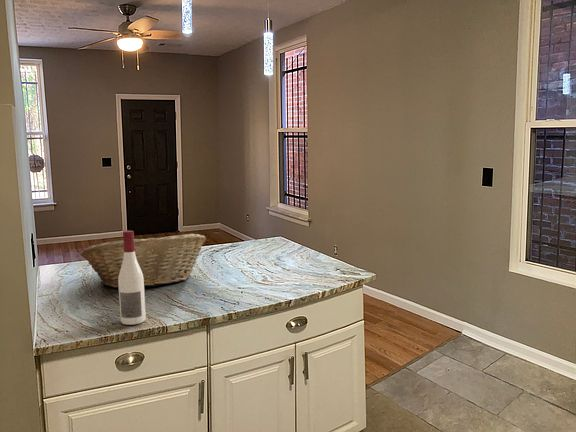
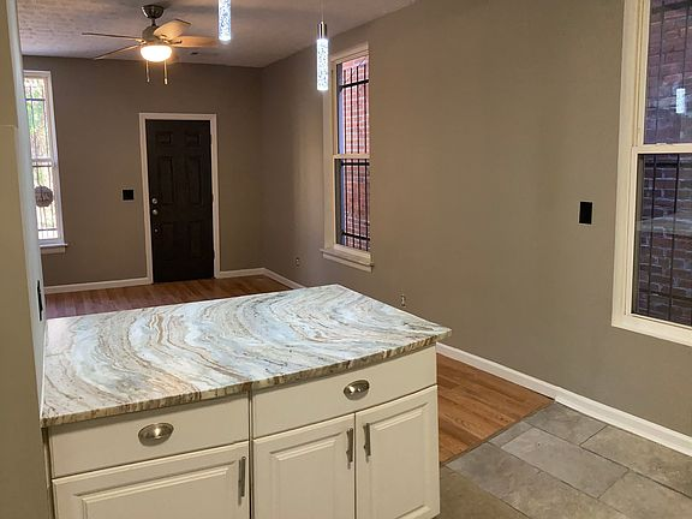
- alcohol (130, 276)
- fruit basket (146, 255)
